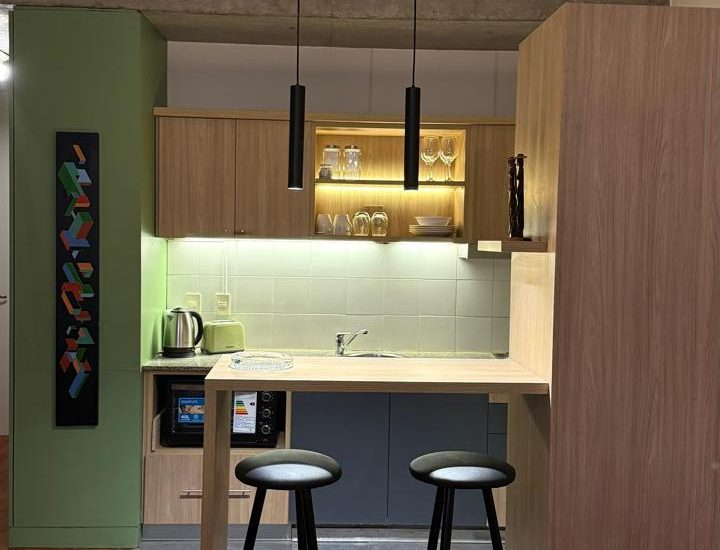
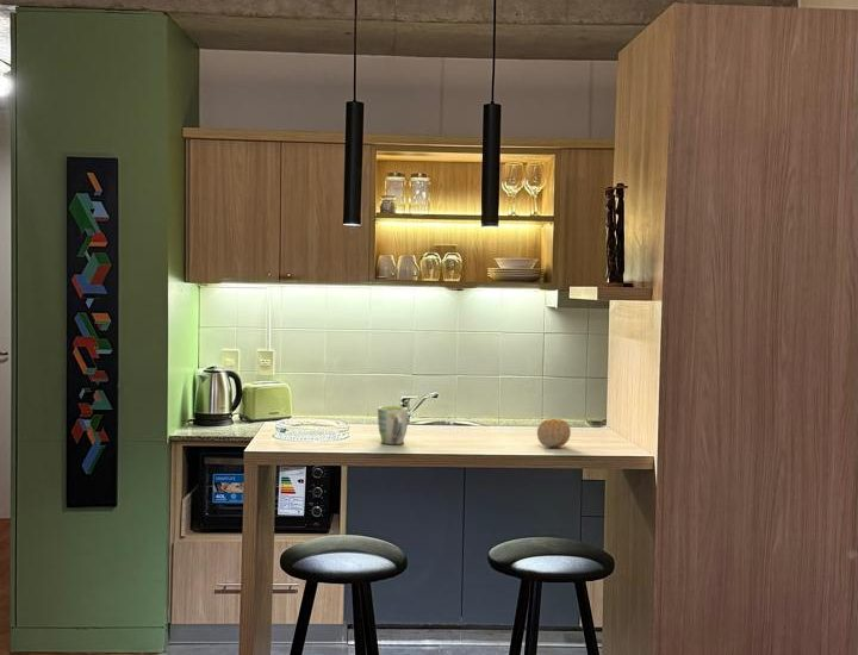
+ fruit (553, 432)
+ mug (393, 425)
